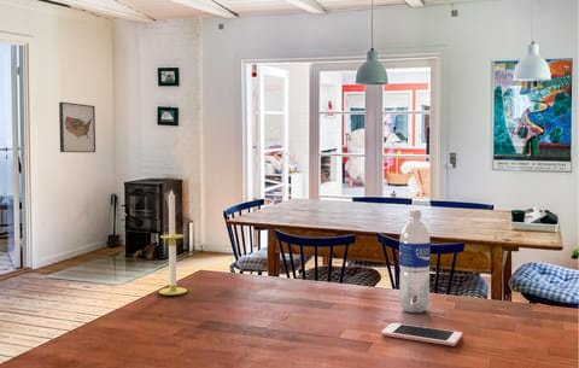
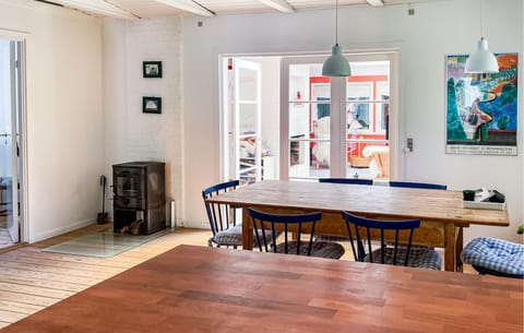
- cell phone (421, 333)
- water bottle (414, 259)
- wall art (77, 128)
- candle (171, 240)
